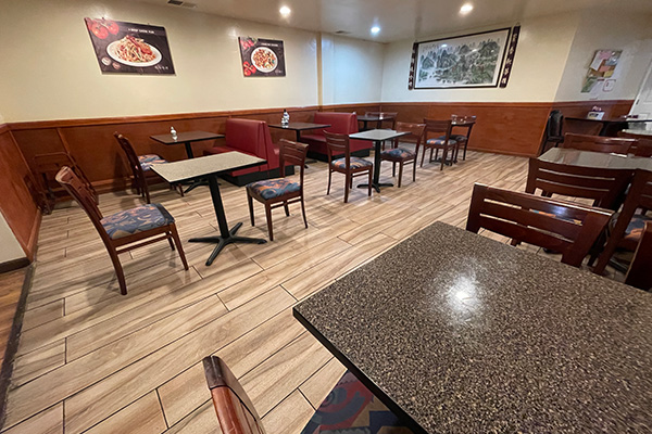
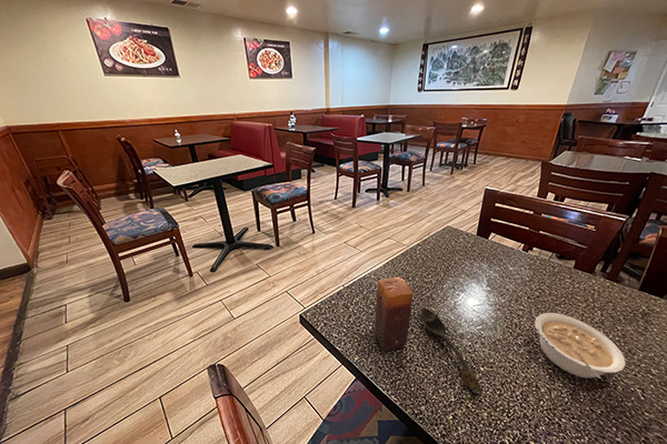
+ spoon (447, 343)
+ candle (391, 313)
+ legume (575, 347)
